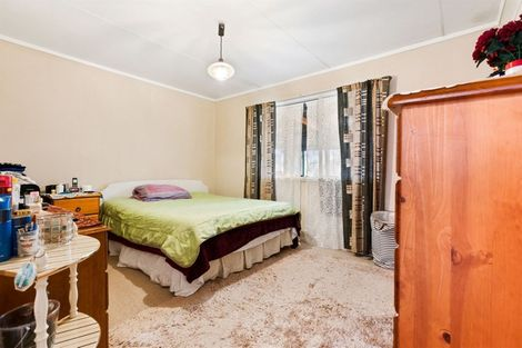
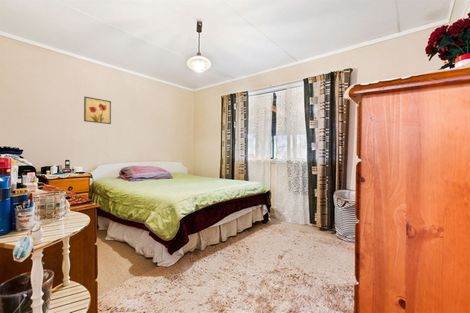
+ wall art (97, 110)
